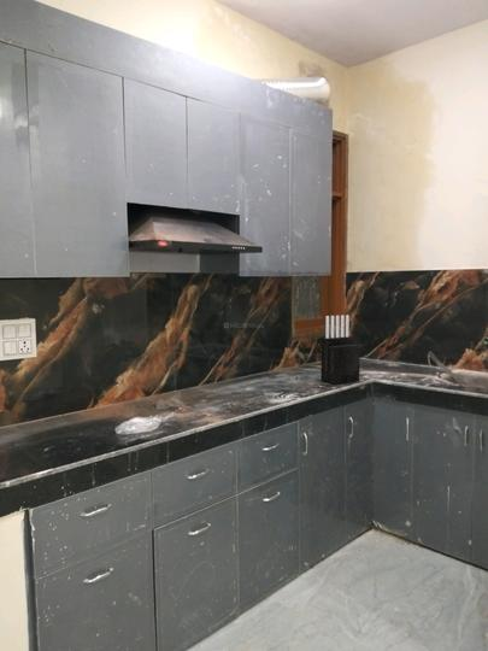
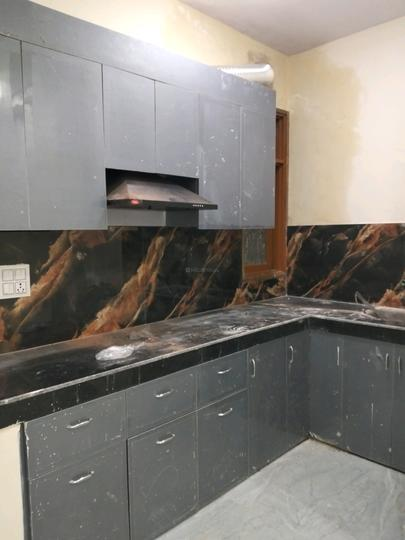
- knife block (341, 348)
